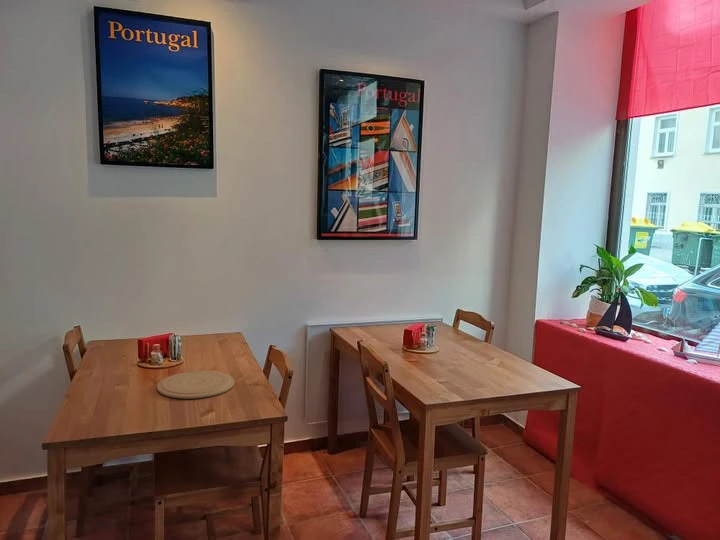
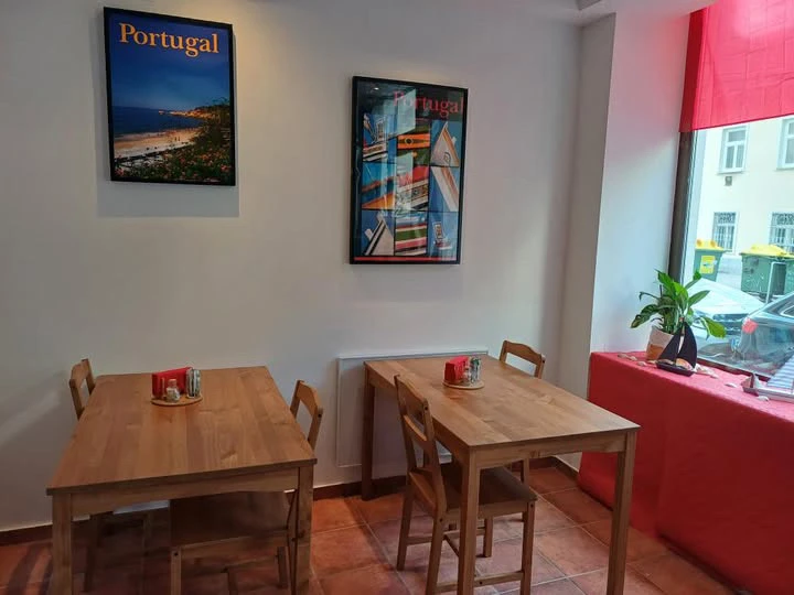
- plate (196, 383)
